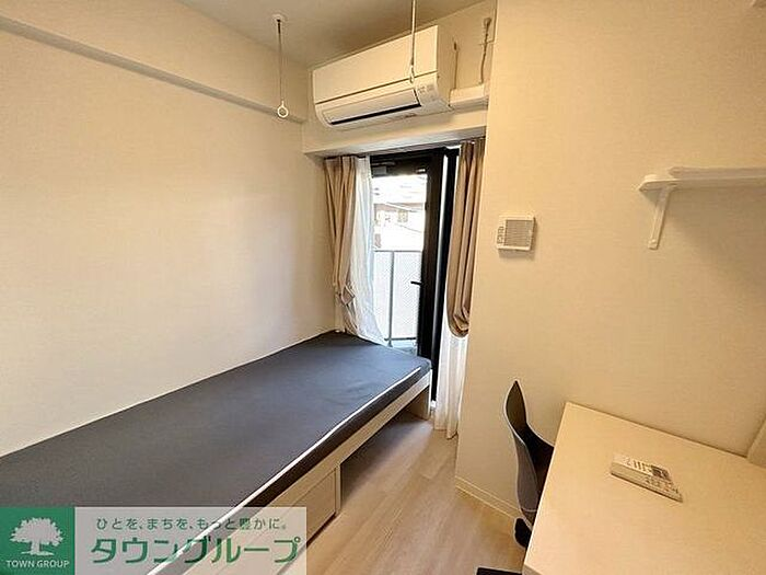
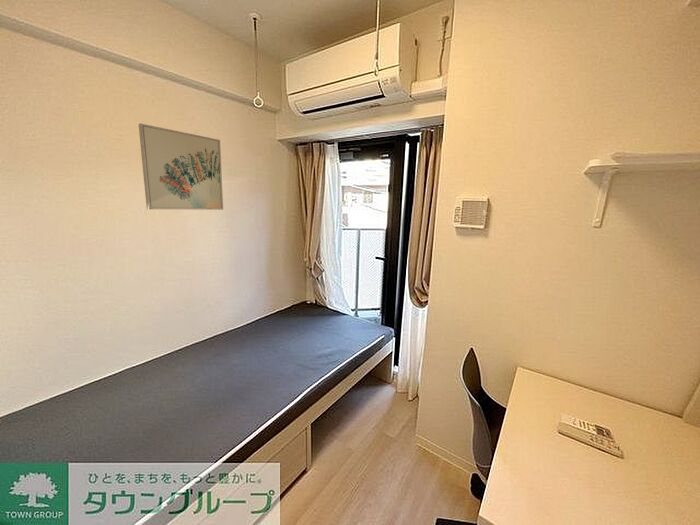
+ wall art (186, 172)
